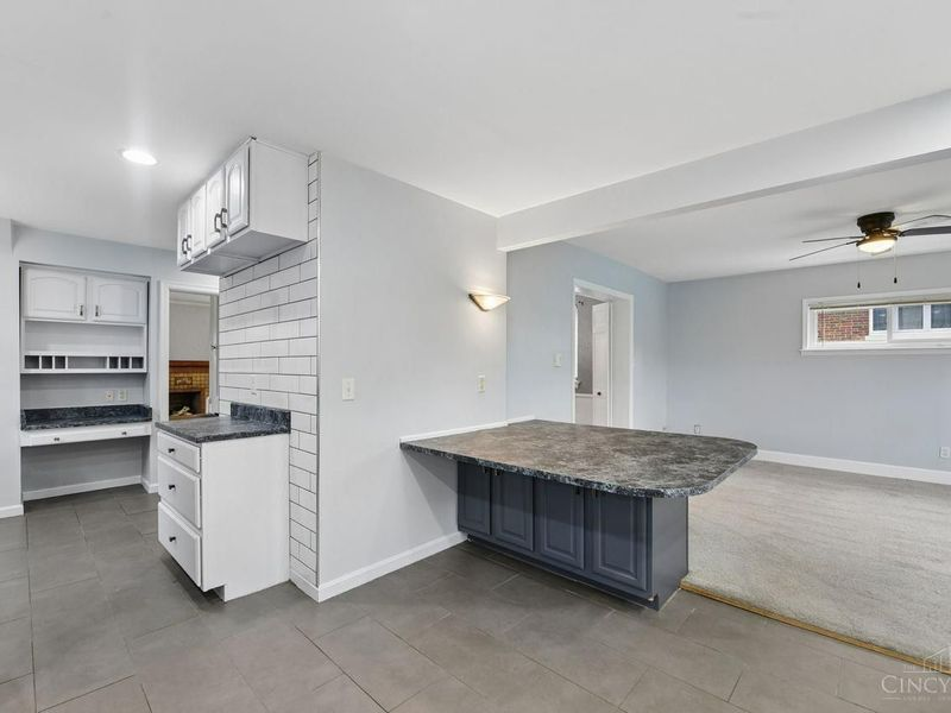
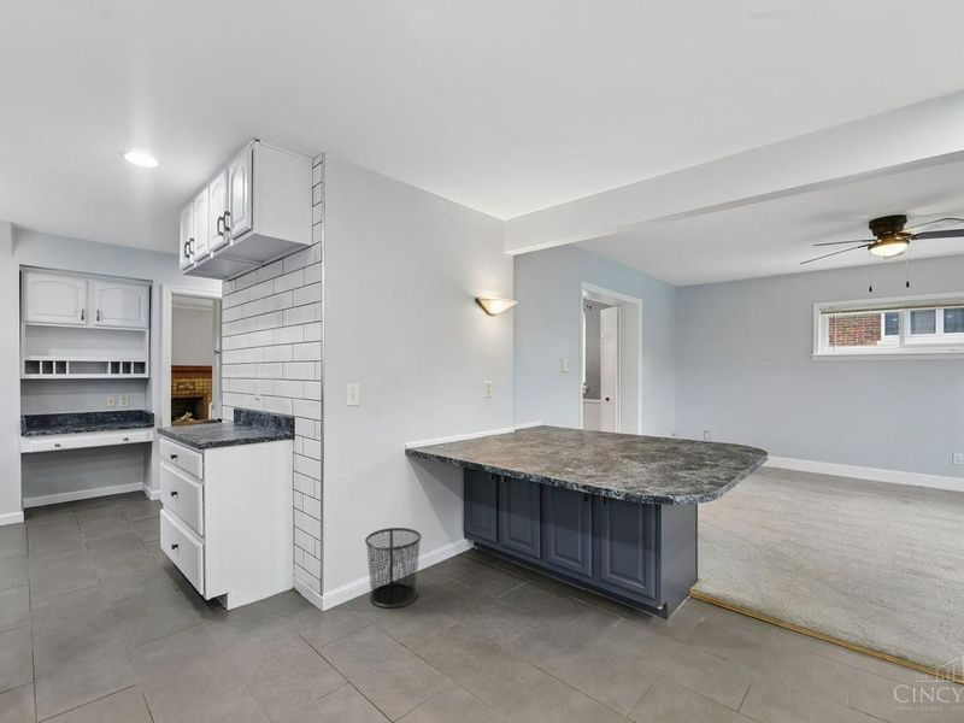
+ waste bin (393, 566)
